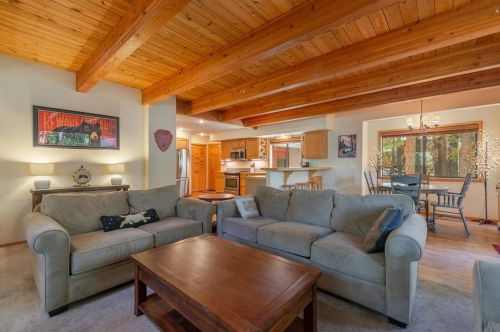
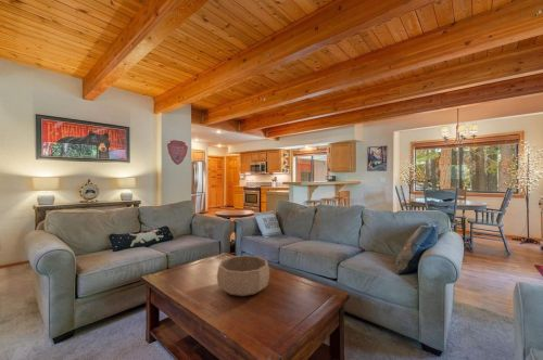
+ decorative bowl (243, 274)
